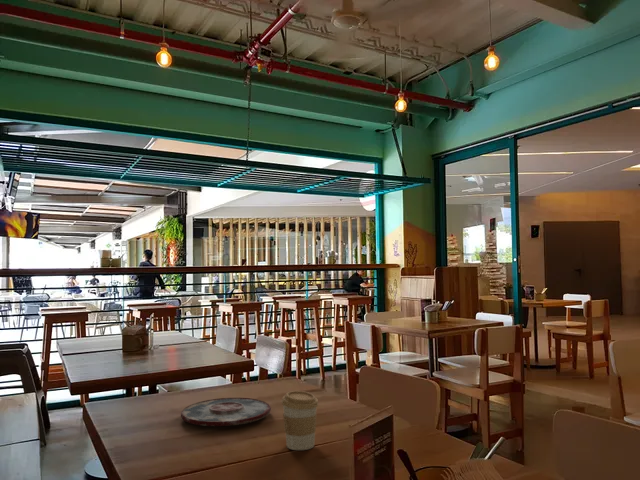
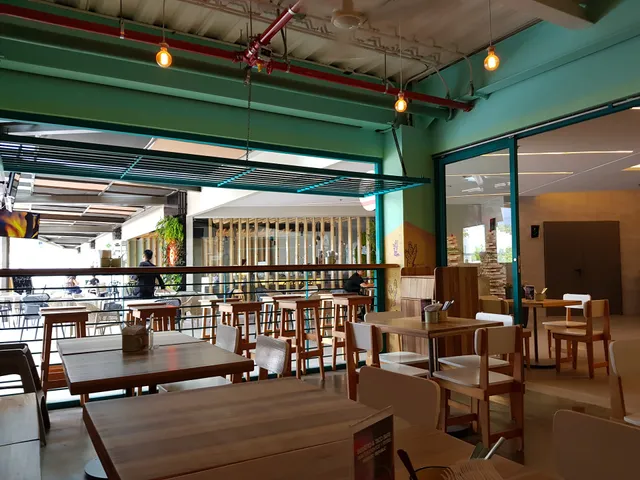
- coffee cup (300, 419)
- plate (226, 411)
